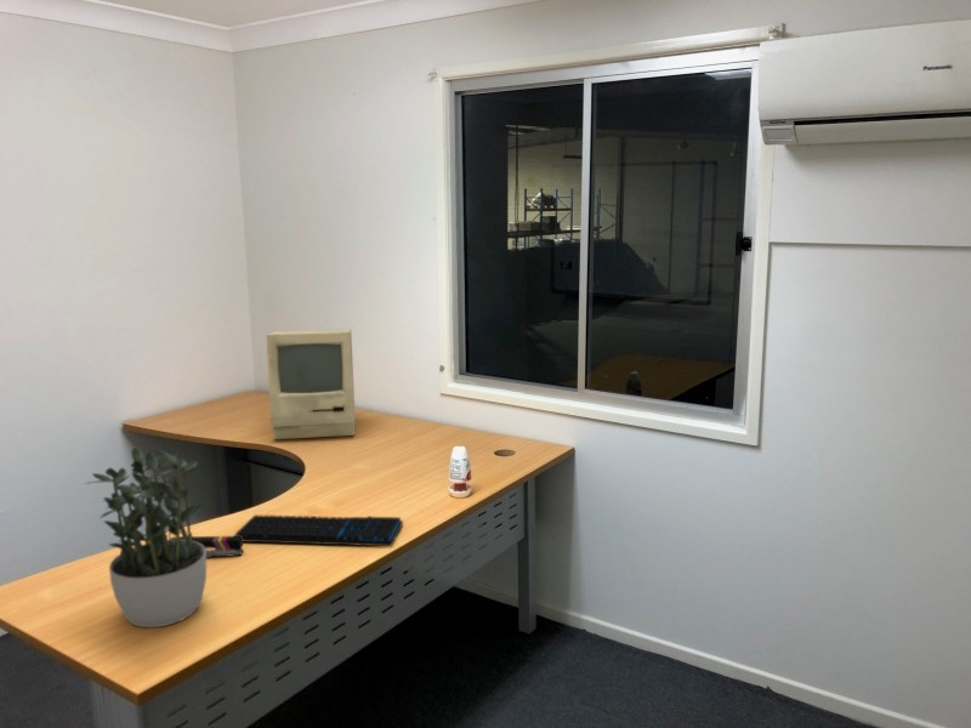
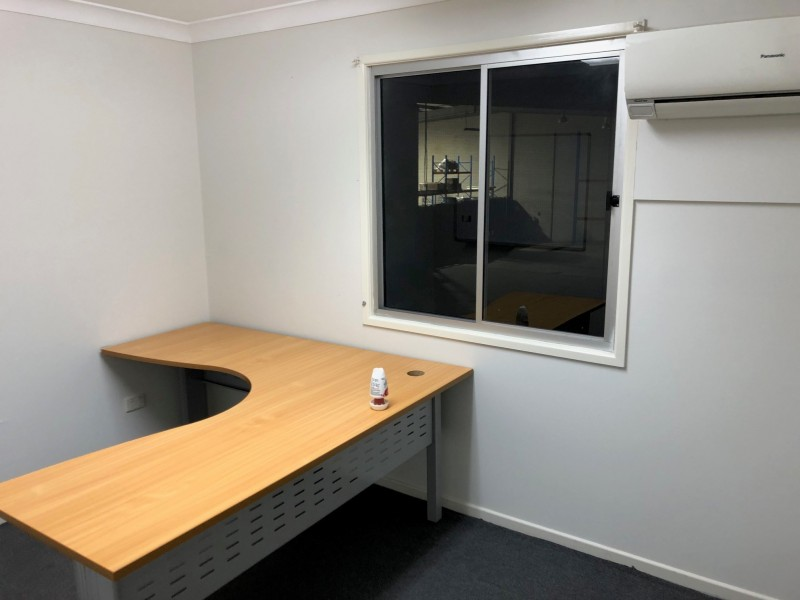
- computer monitor (313, 379)
- potted plant (149, 531)
- stapler (205, 546)
- keyboard (320, 527)
